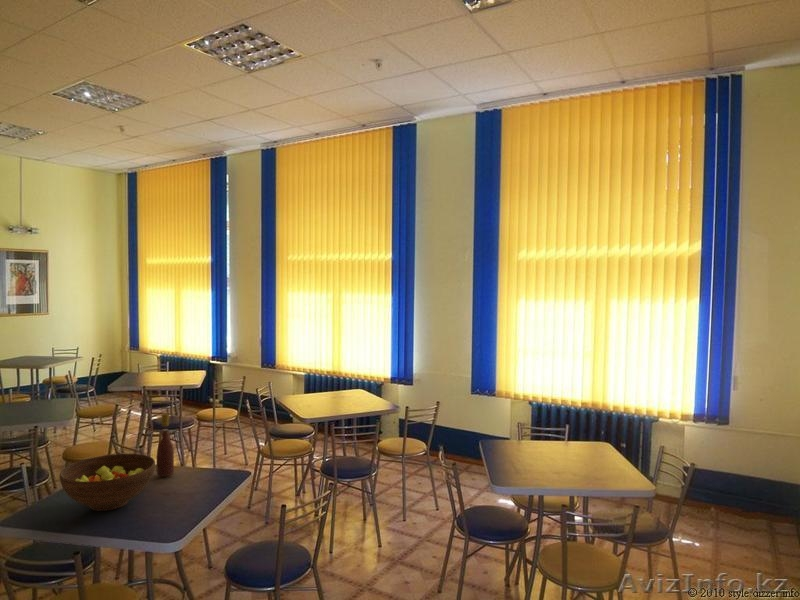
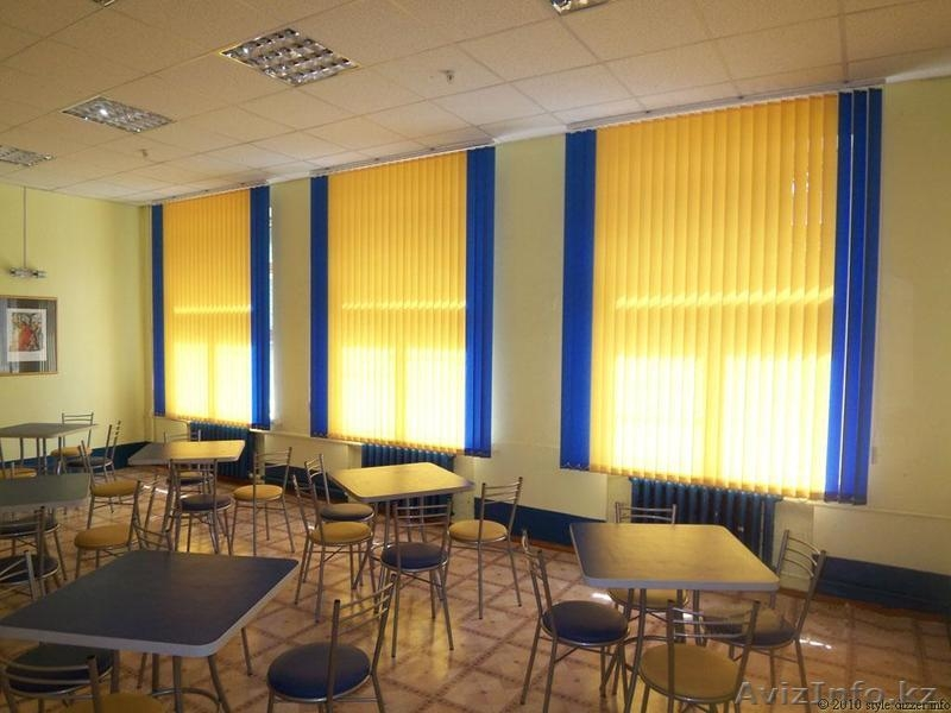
- wine bottle (165, 444)
- fruit bowl (109, 485)
